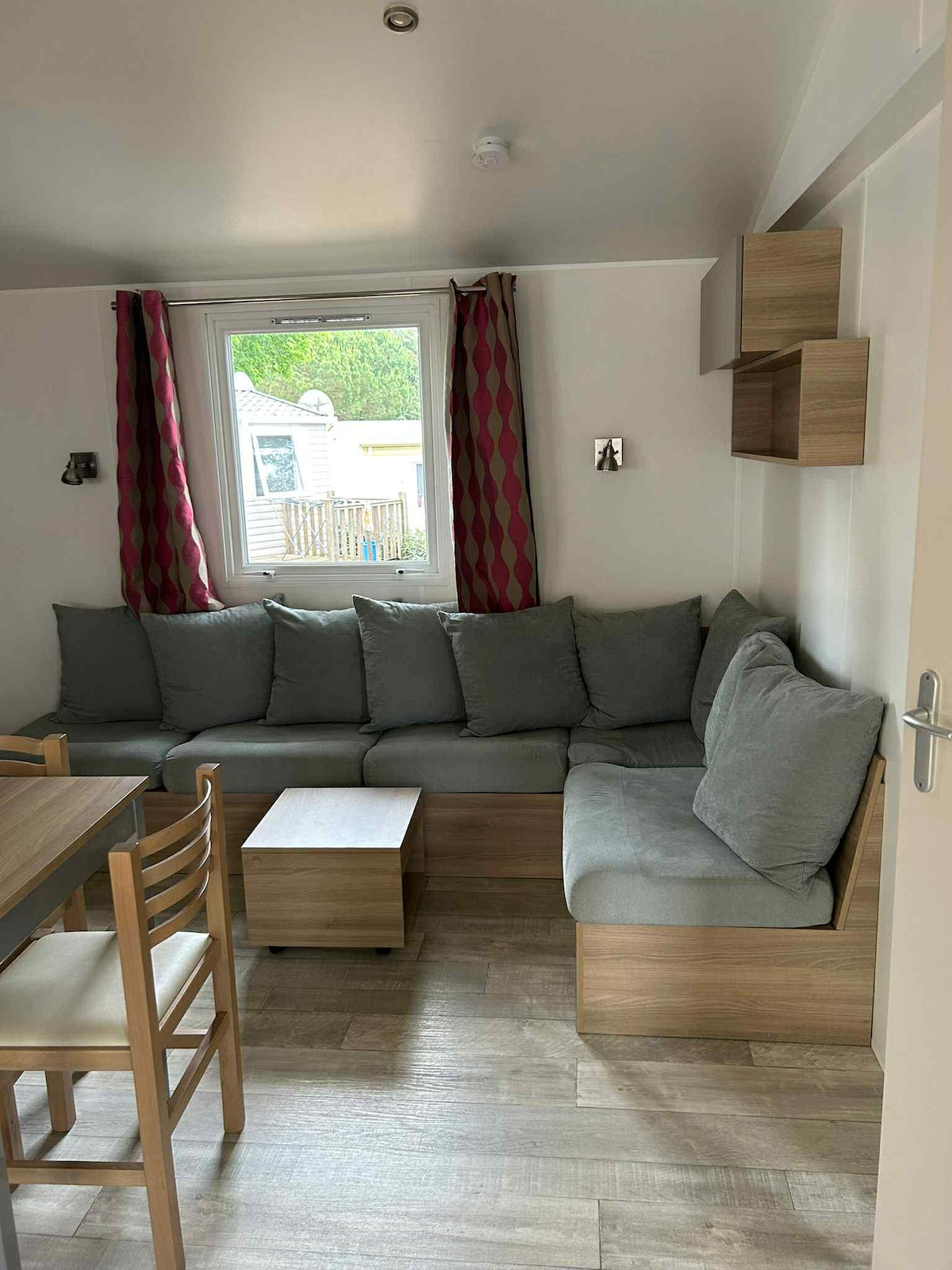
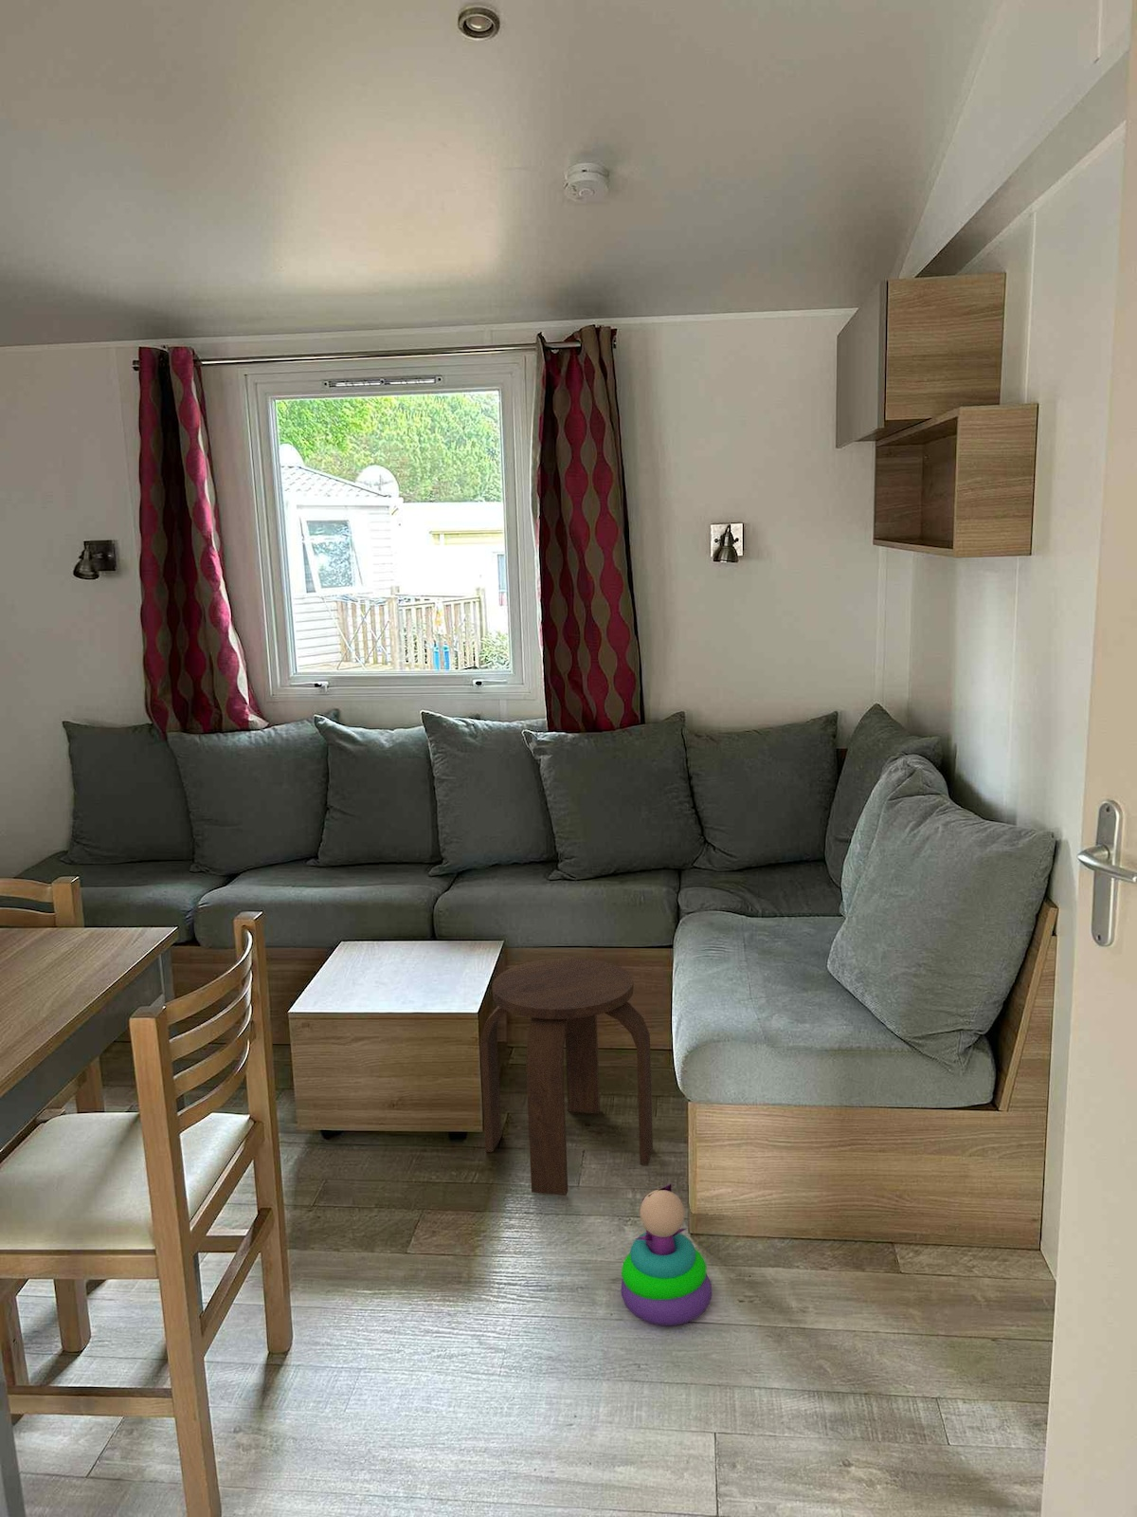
+ stool (566, 1067)
+ stacking toy (665, 1247)
